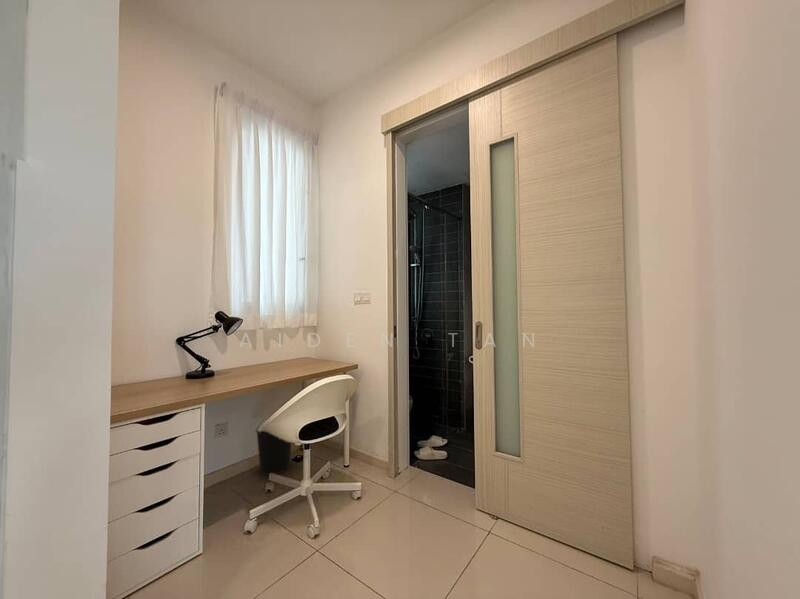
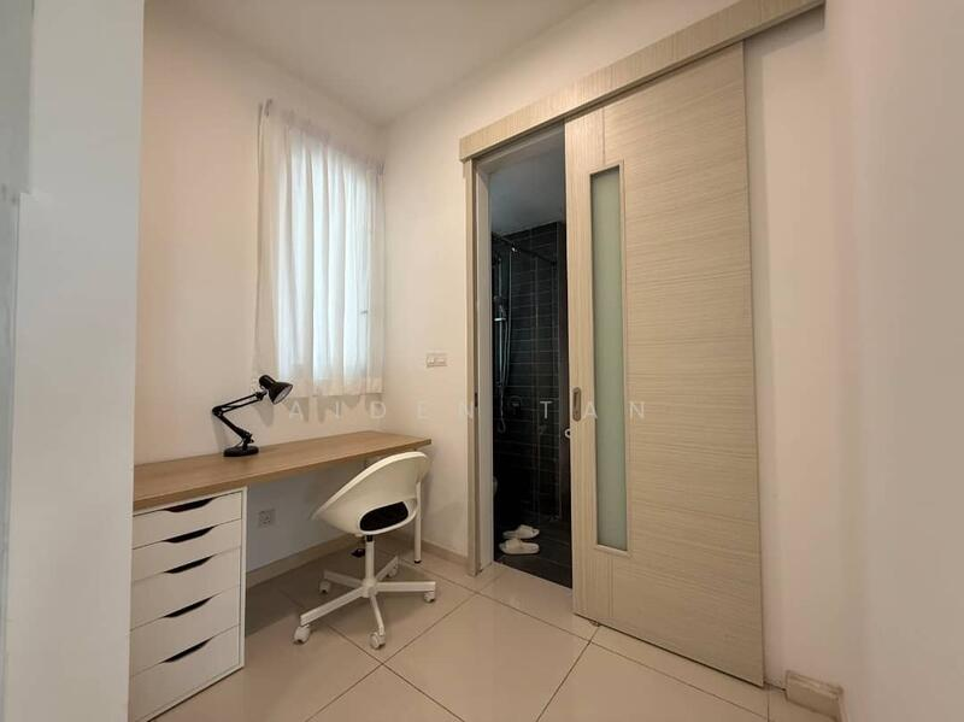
- wastebasket (275, 447)
